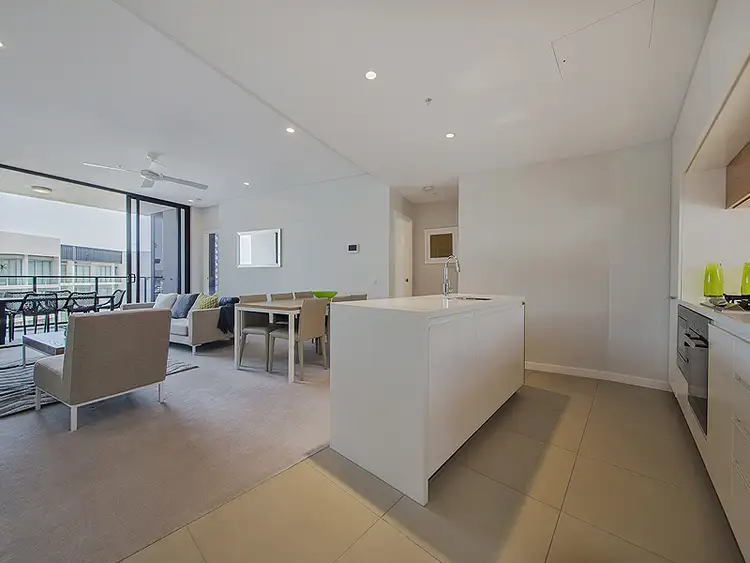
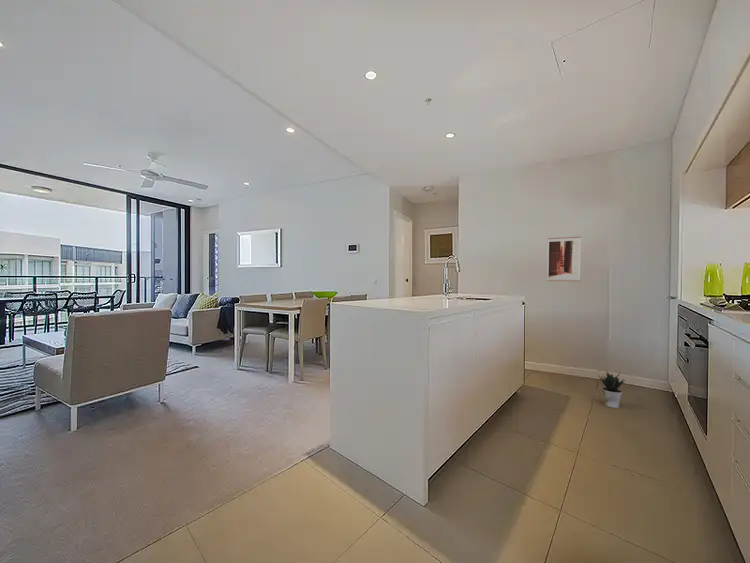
+ wall art (563, 259)
+ potted plant (610, 388)
